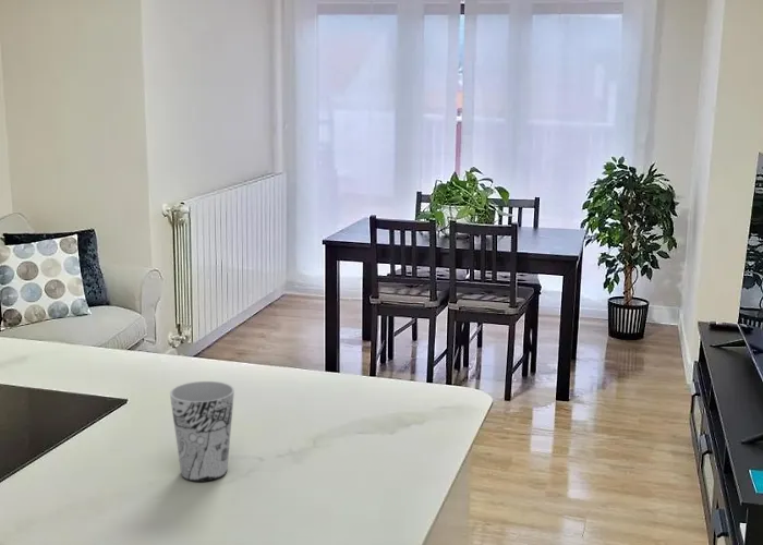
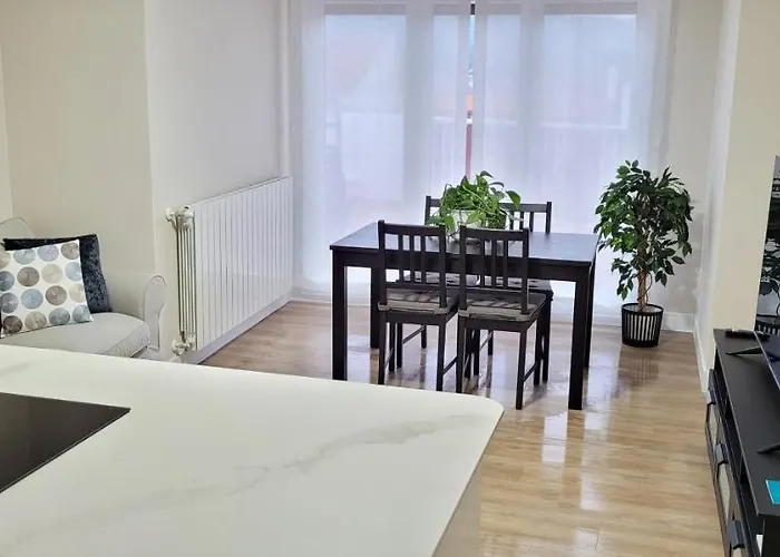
- cup (203, 432)
